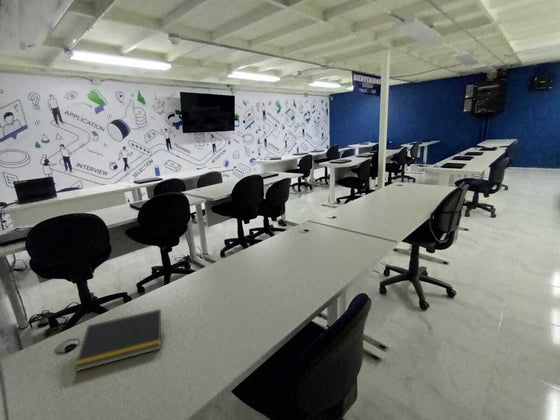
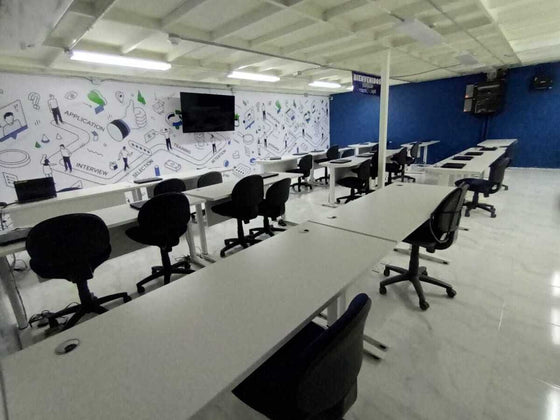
- notepad (122, 336)
